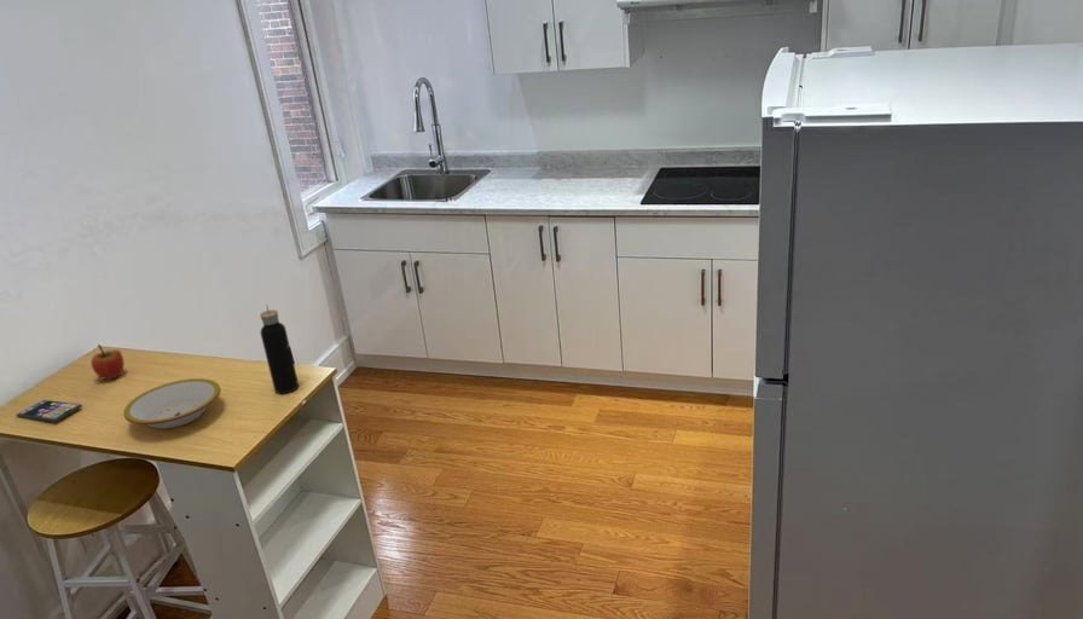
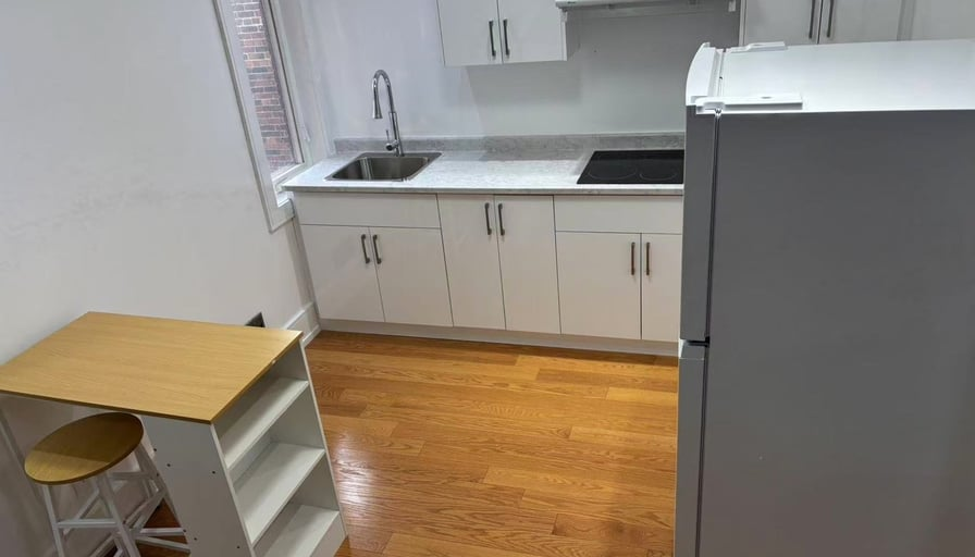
- smartphone (48, 410)
- apple (106, 360)
- bowl (174, 407)
- water bottle (277, 347)
